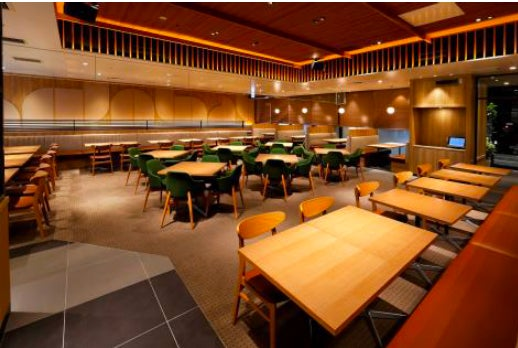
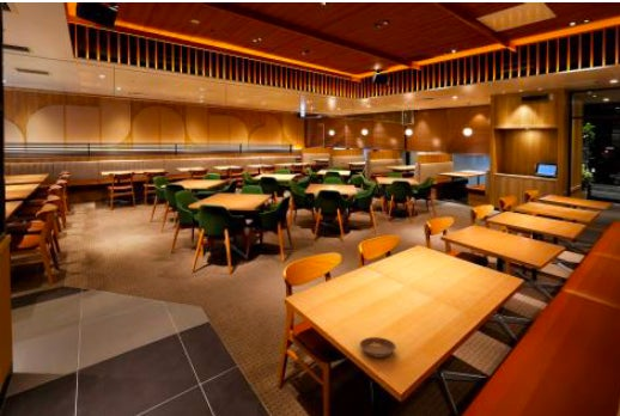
+ saucer (377, 348)
